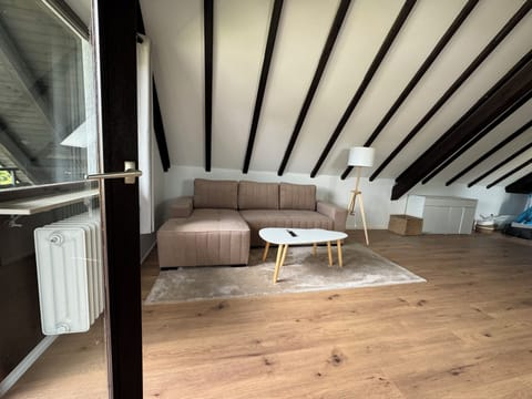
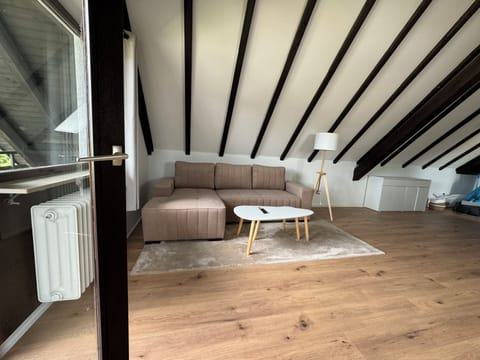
- storage bin (405, 224)
